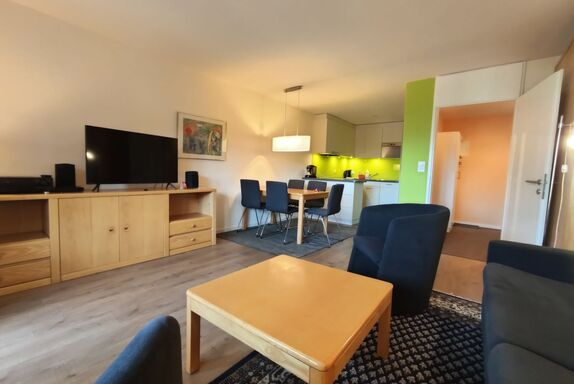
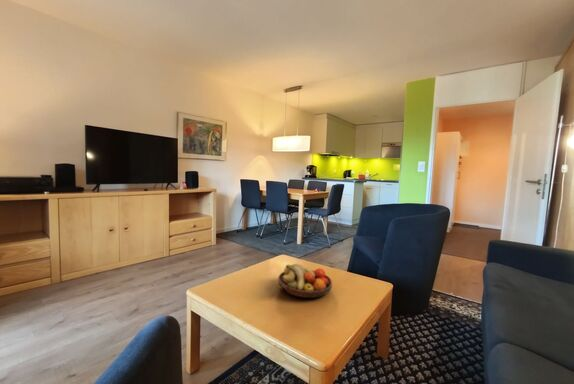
+ fruit bowl (305, 277)
